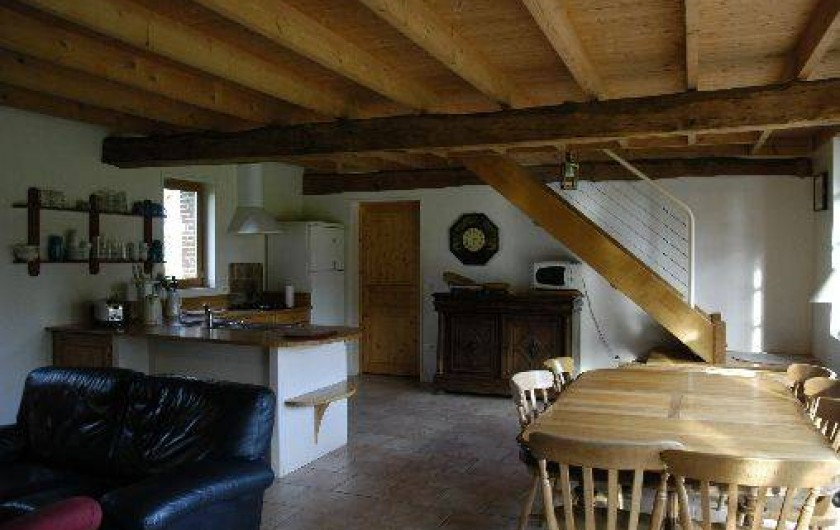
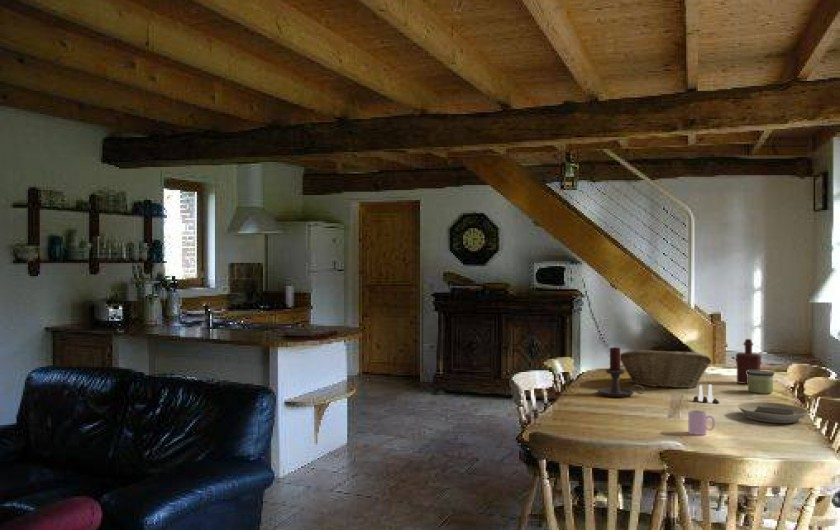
+ salt and pepper shaker set (708, 394)
+ candle (760, 381)
+ bottle (748, 361)
+ fruit basket (663, 365)
+ plate (772, 412)
+ candle holder (620, 370)
+ cup (701, 422)
